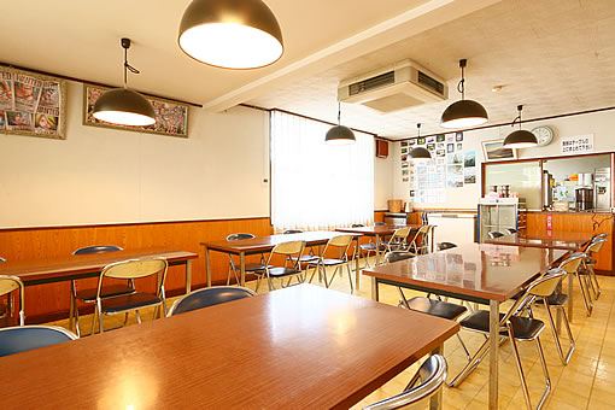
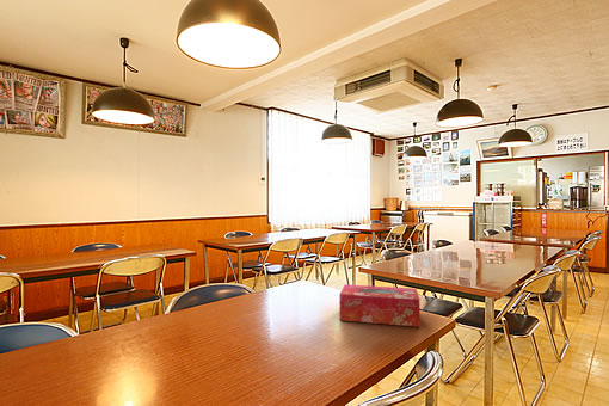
+ tissue box (379, 303)
